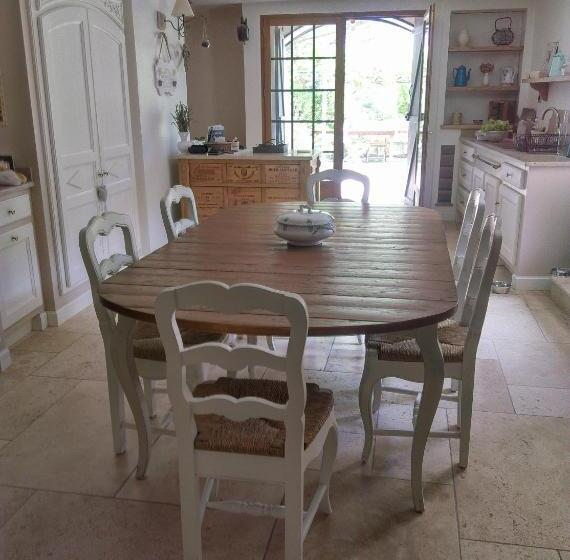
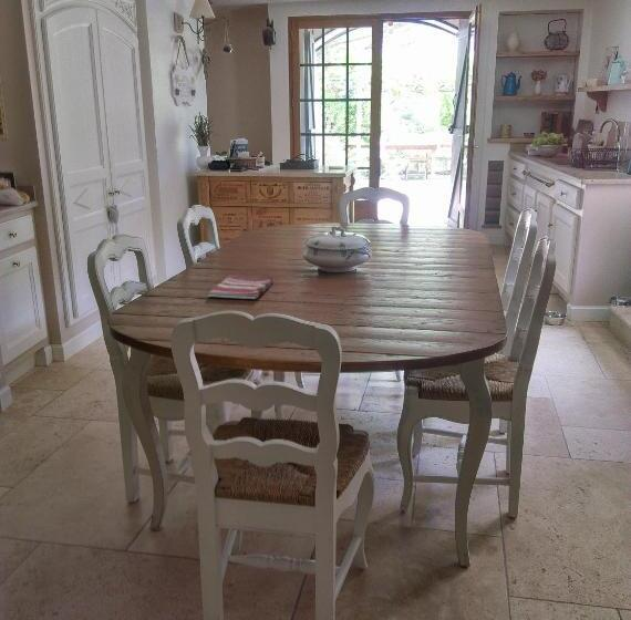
+ dish towel (241, 286)
